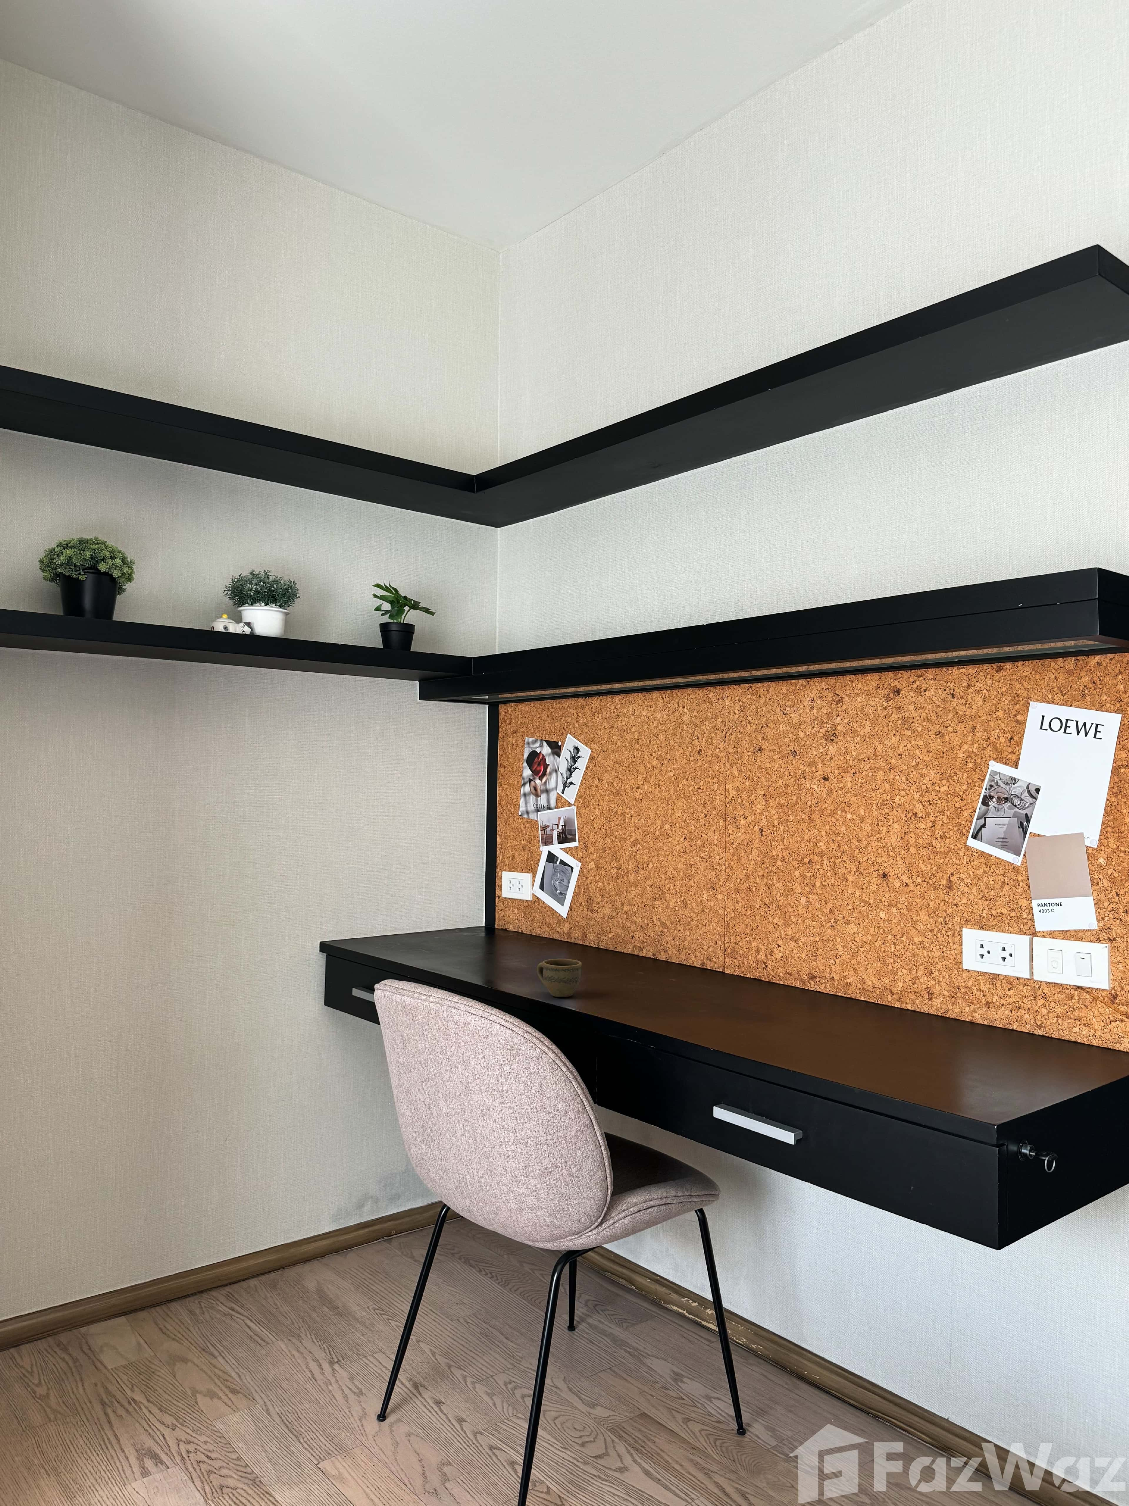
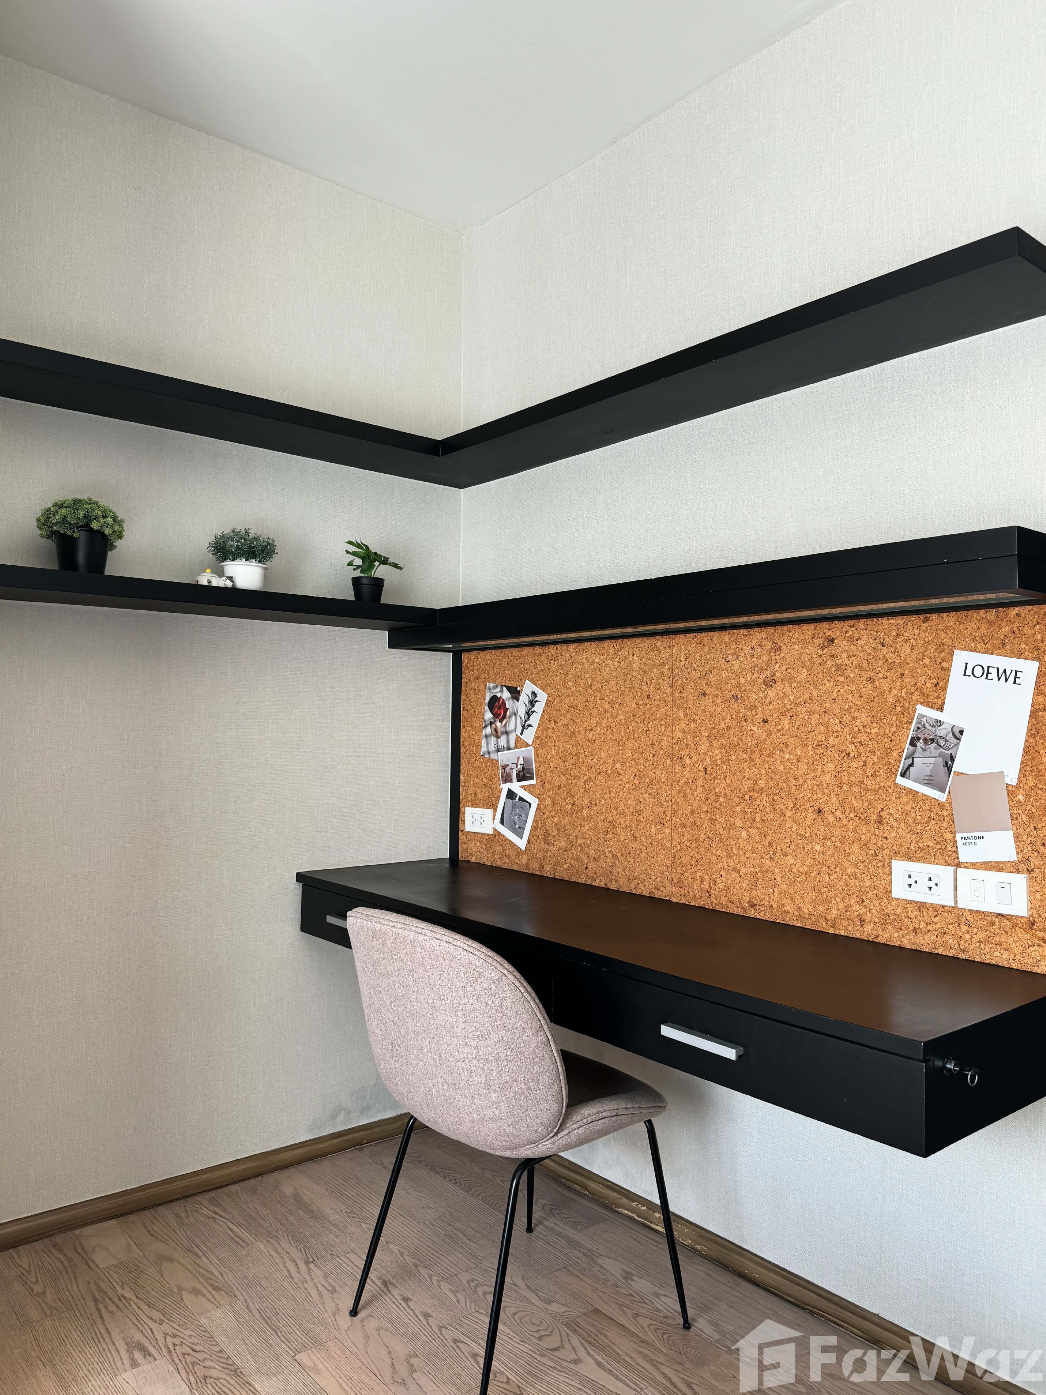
- cup (557, 977)
